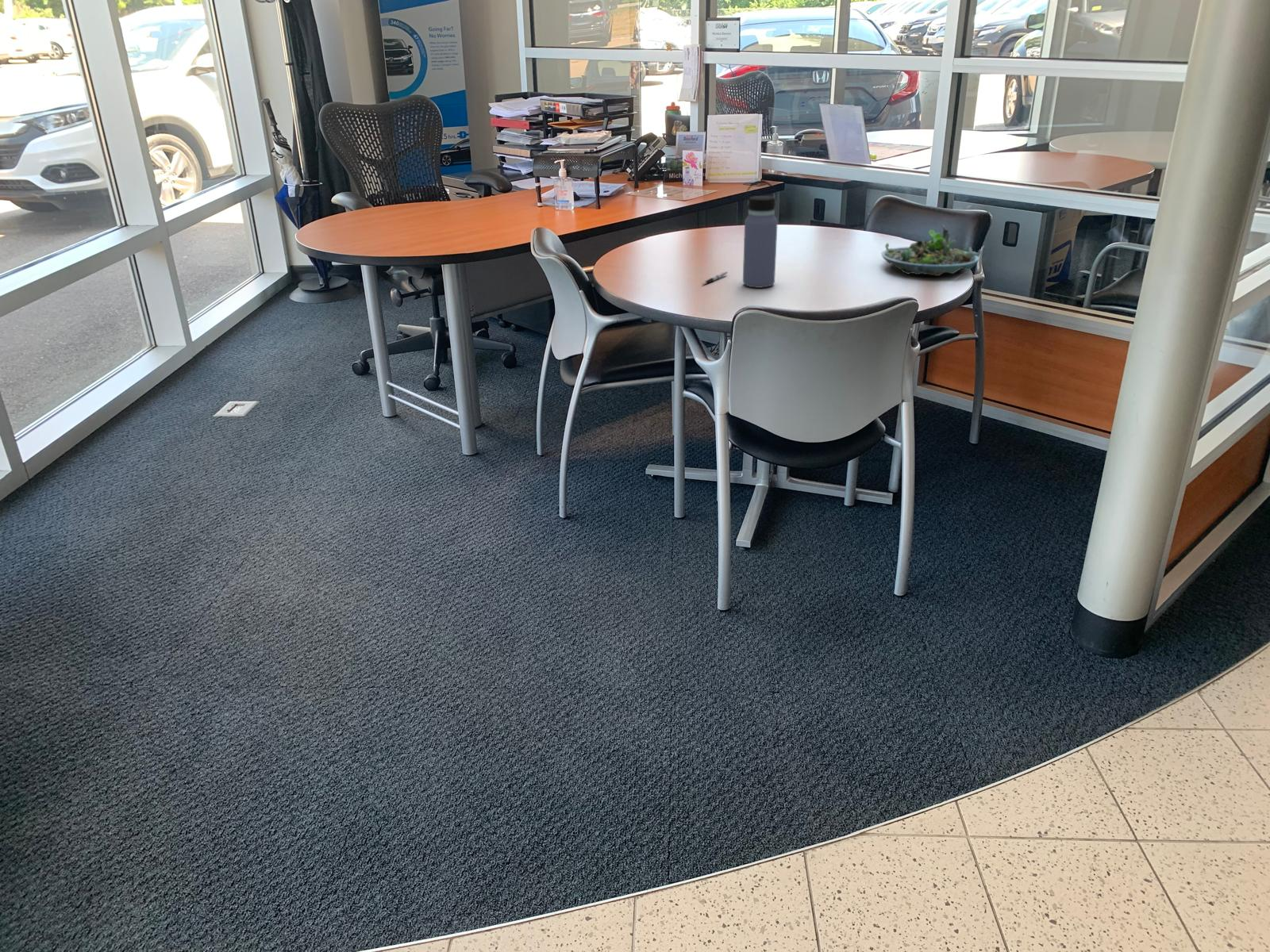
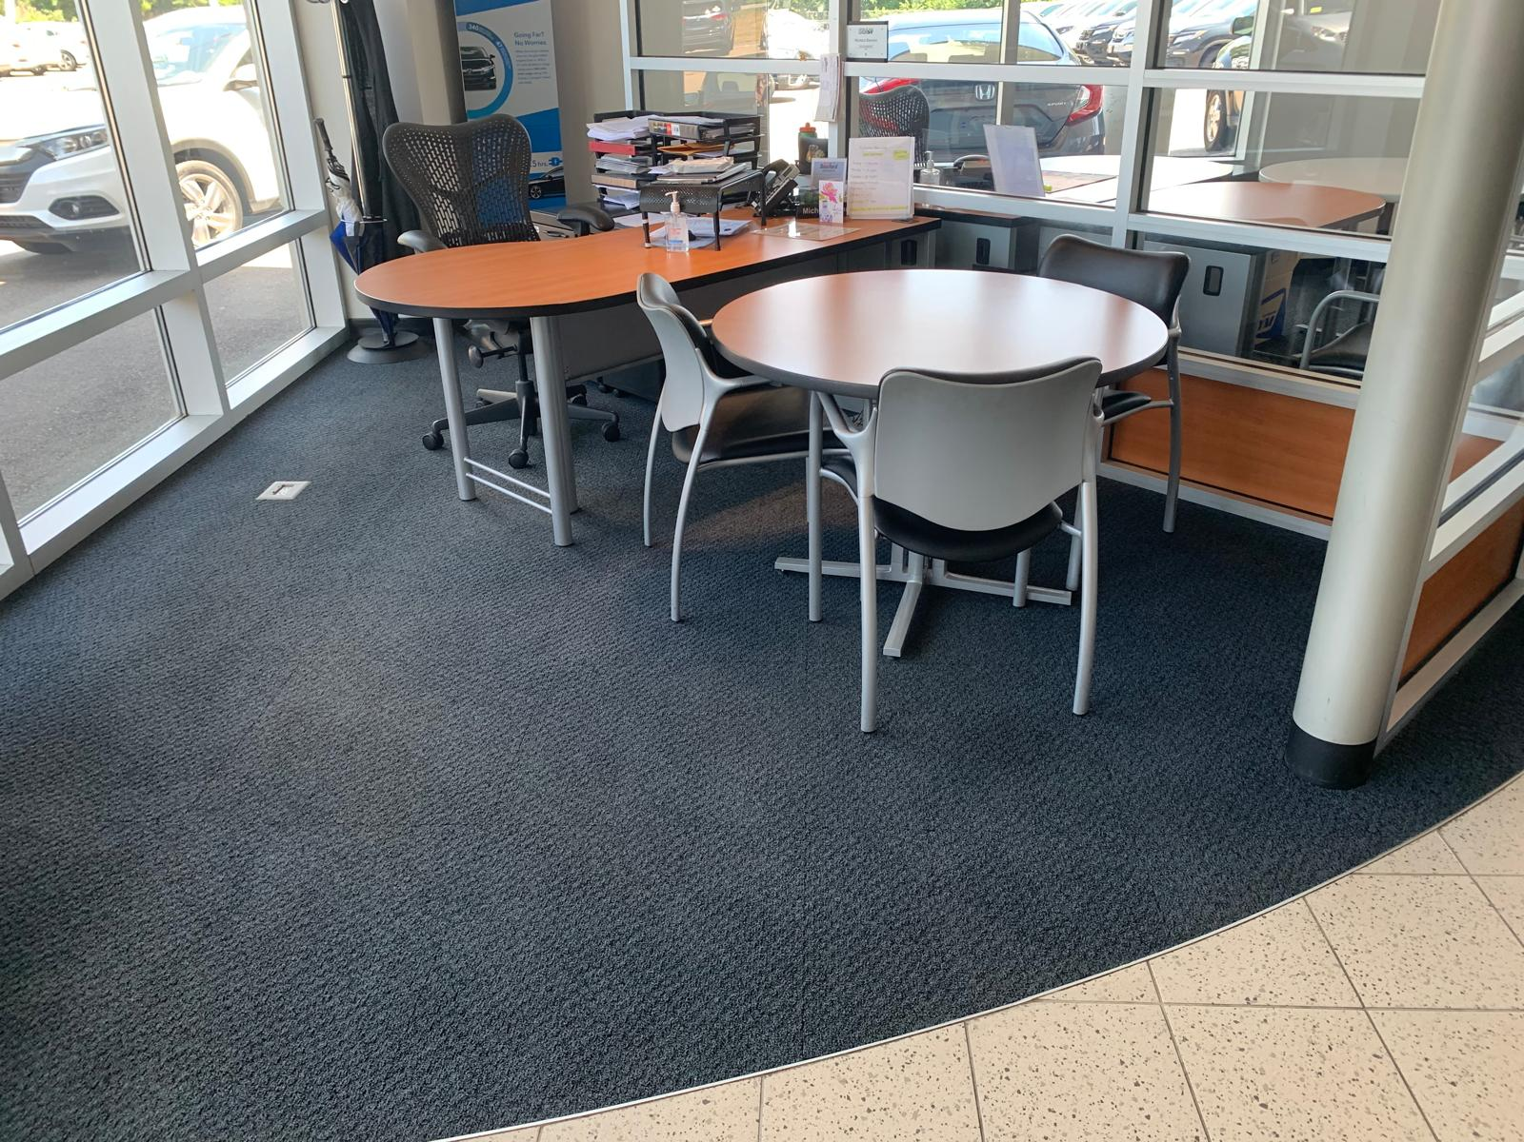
- succulent planter (930, 248)
- pen (714, 278)
- water bottle (760, 235)
